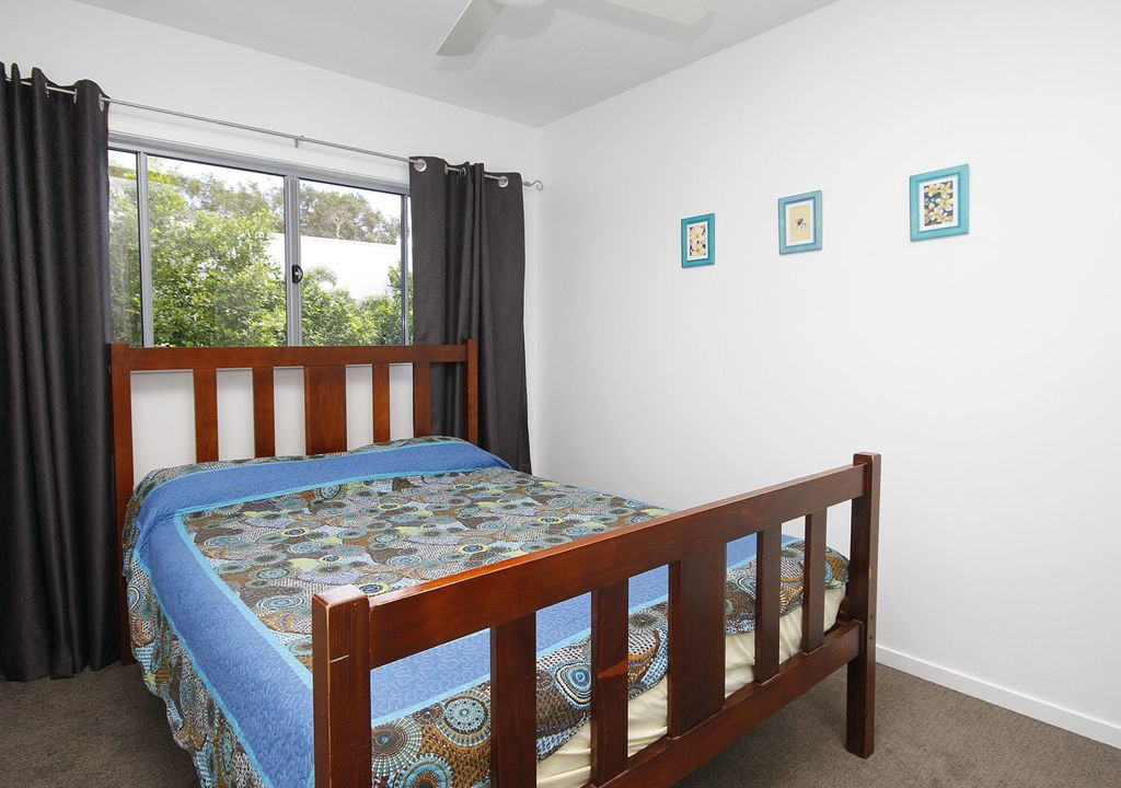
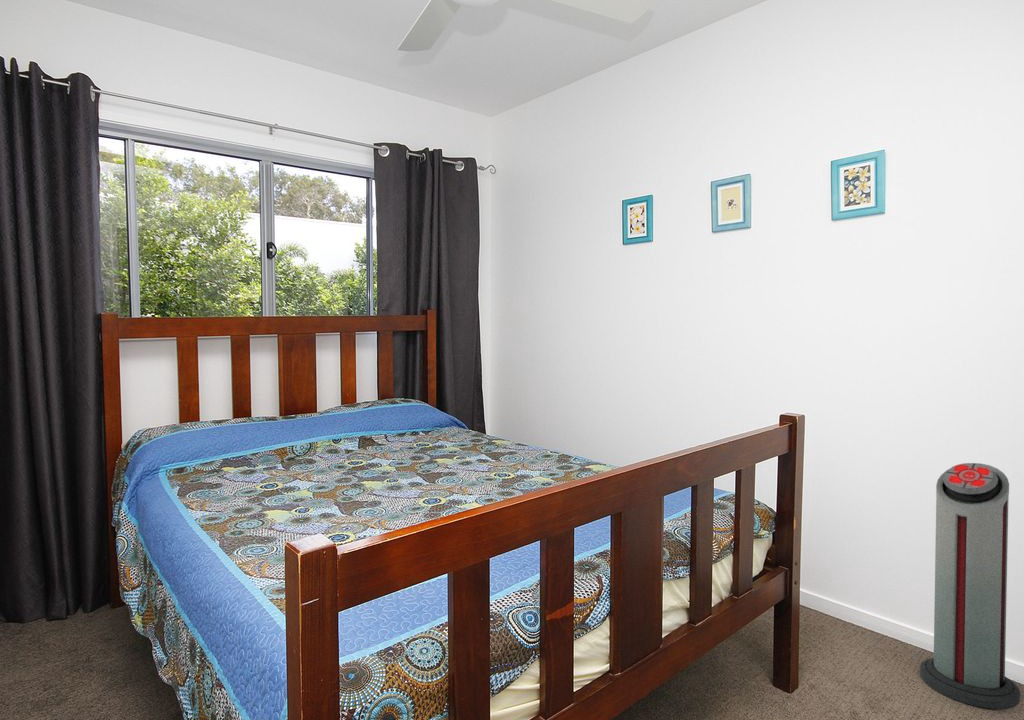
+ air purifier (970, 575)
